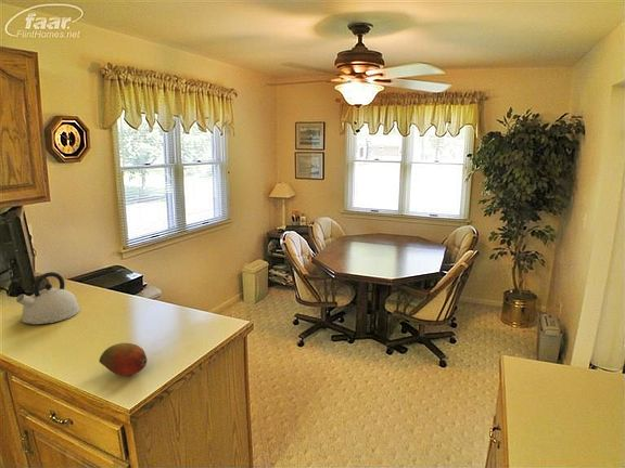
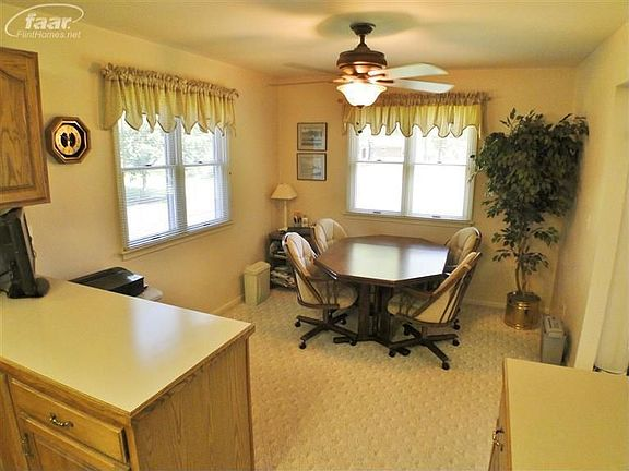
- kettle (47, 294)
- fruit (124, 359)
